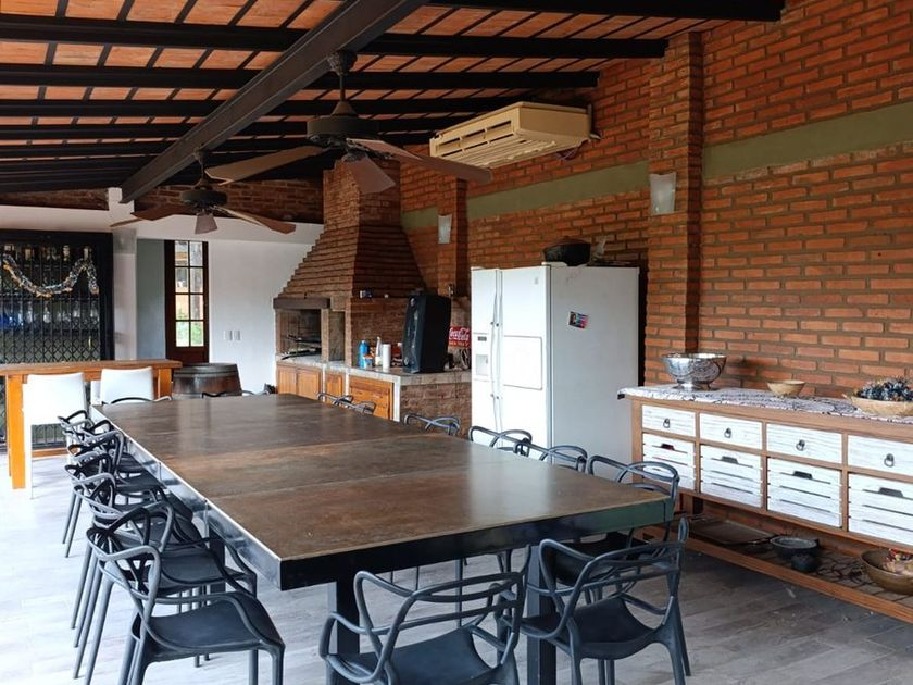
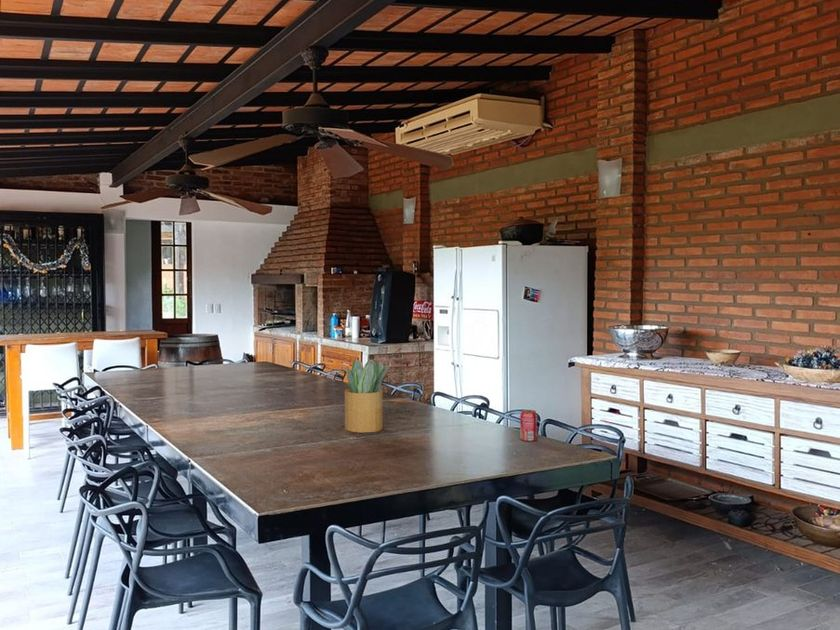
+ potted plant (363, 393)
+ beverage can (528, 425)
